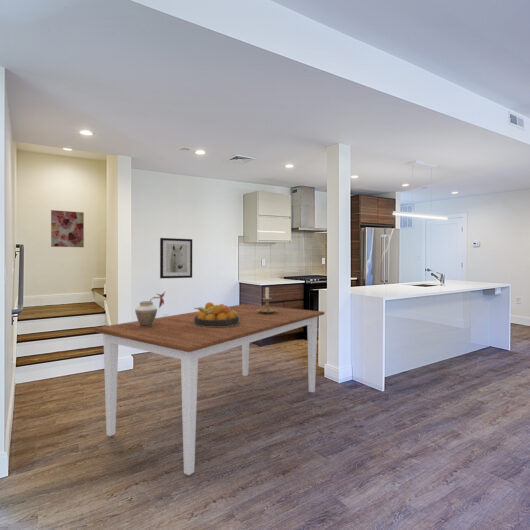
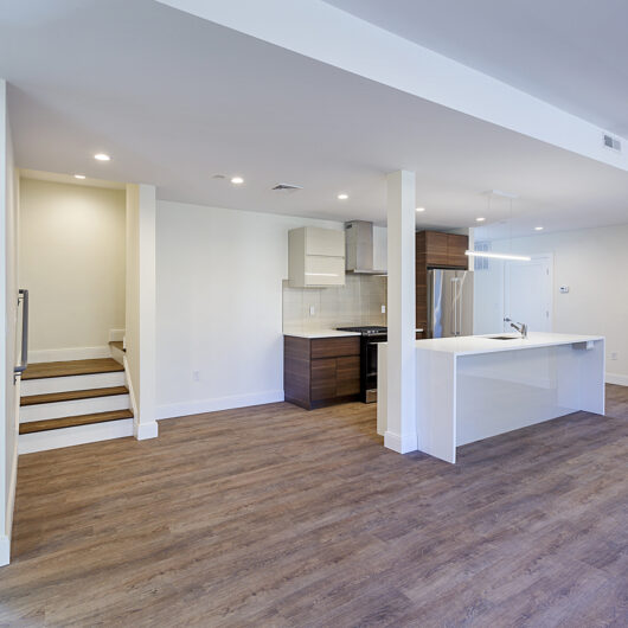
- wall art (67, 229)
- dining table (220, 351)
- wall art (176, 258)
- candle holder (267, 299)
- vase (150, 308)
- fruit bowl (216, 313)
